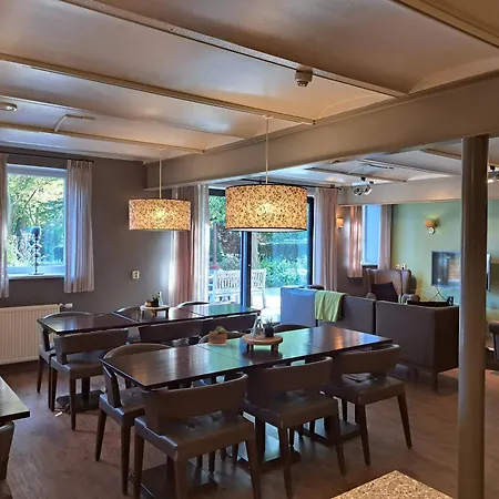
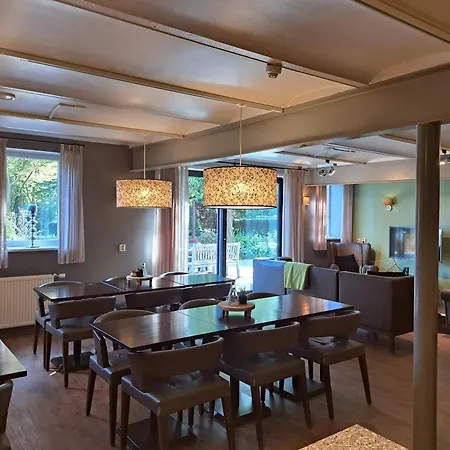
- succulent plant (217, 335)
